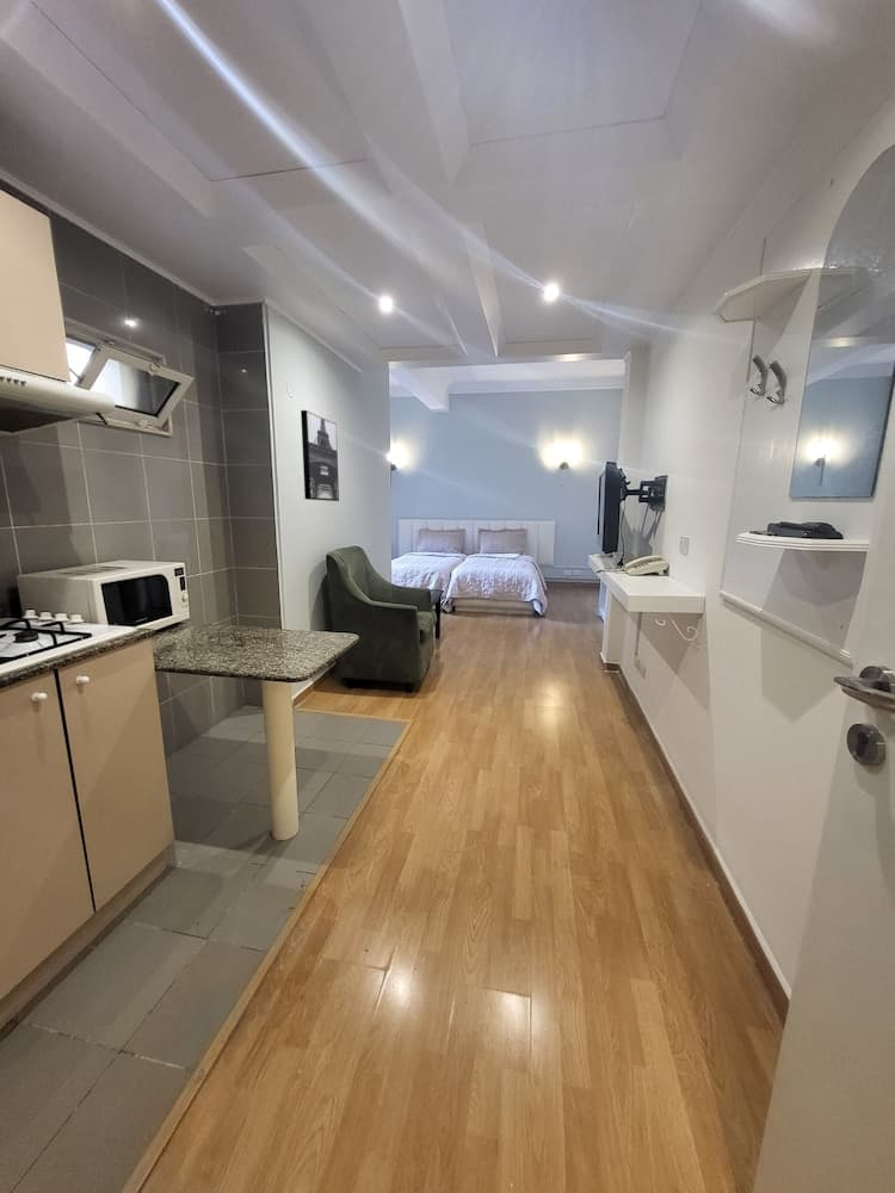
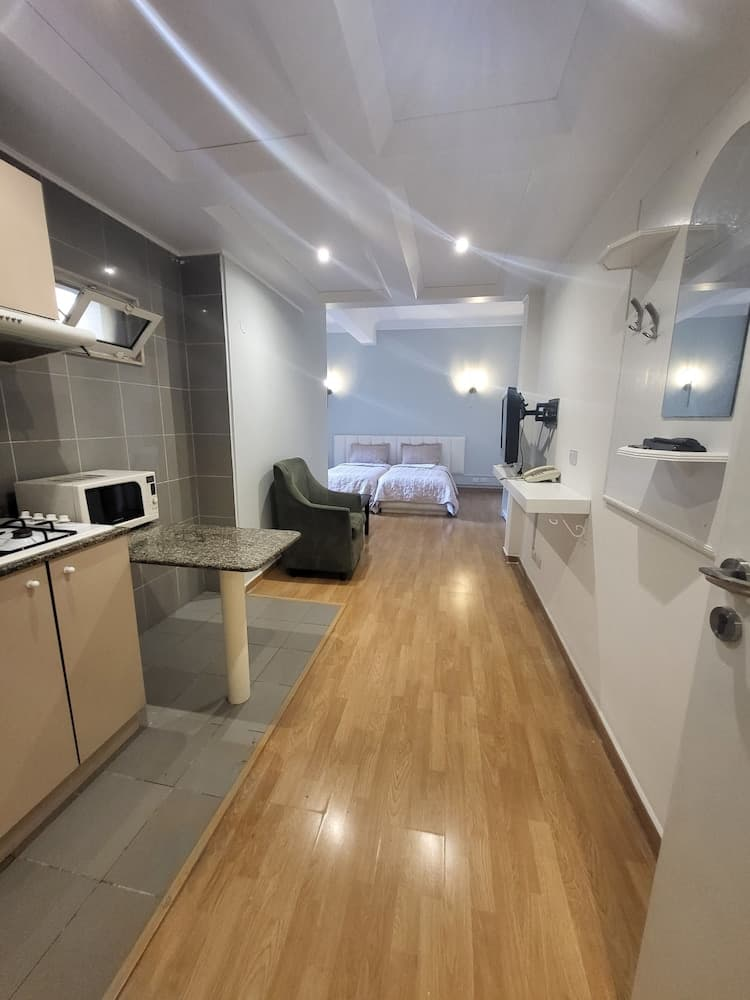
- wall art (321, 459)
